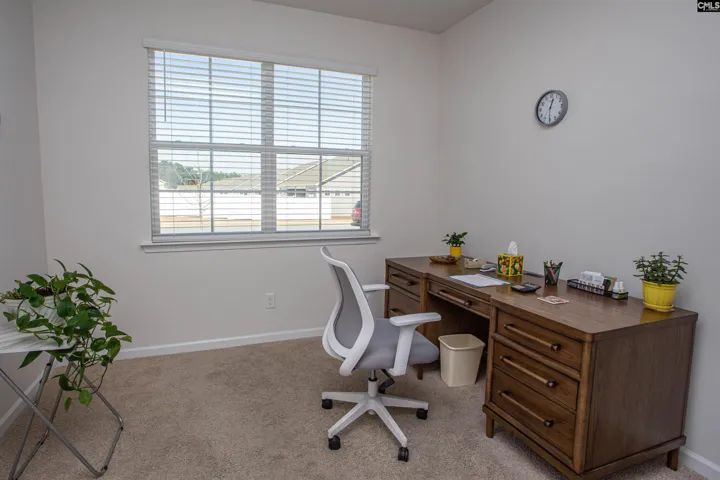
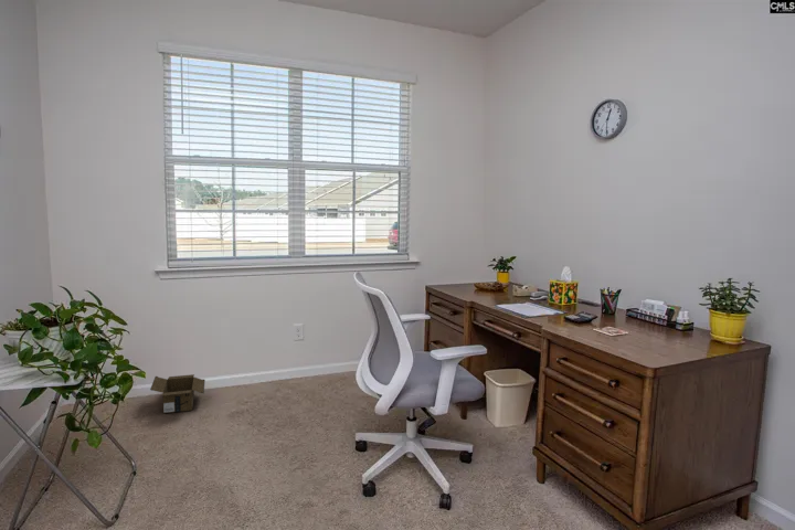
+ cardboard box (179, 392)
